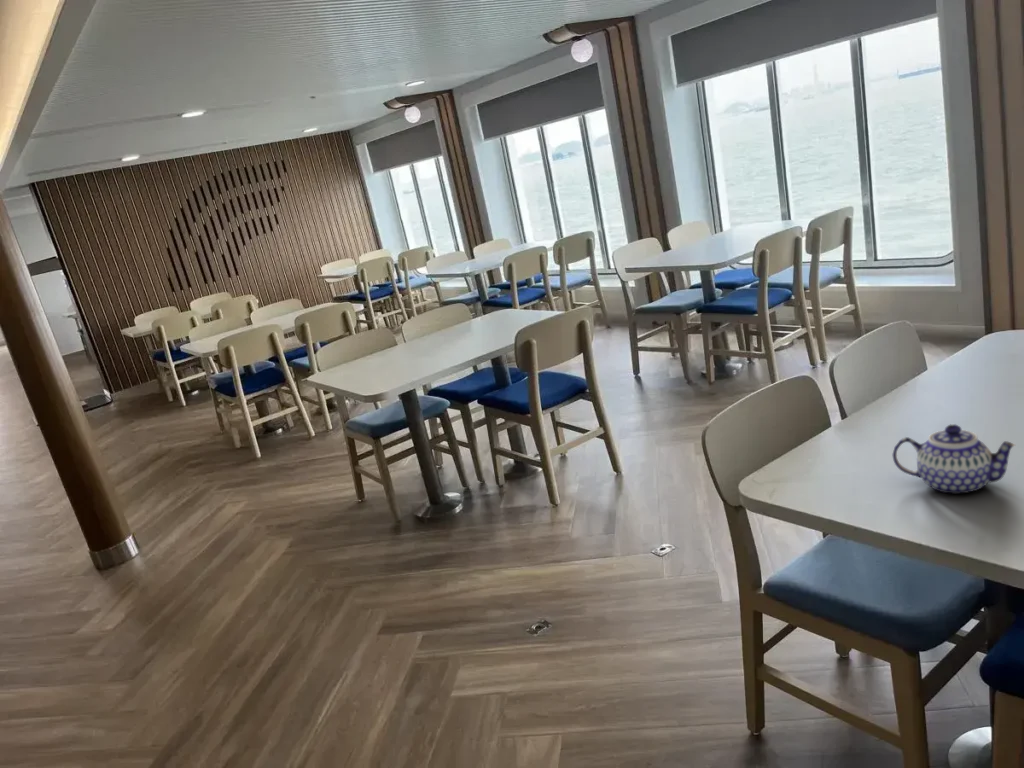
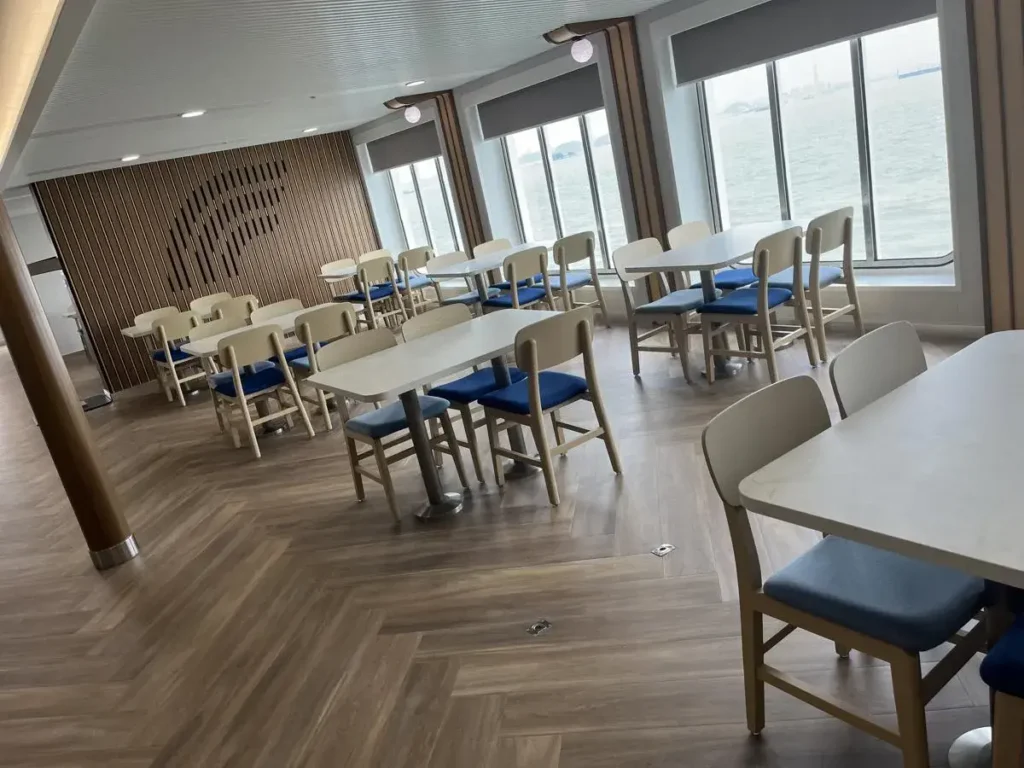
- teapot (951, 454)
